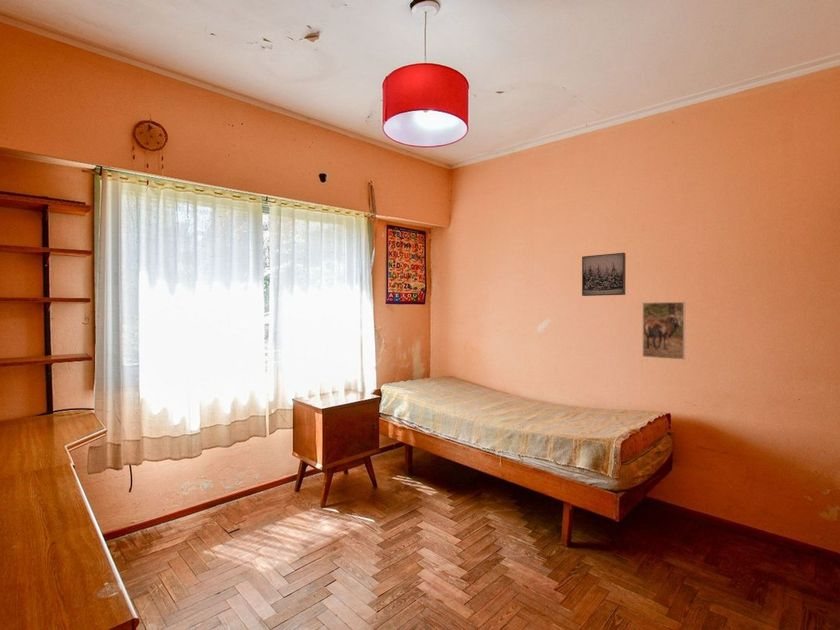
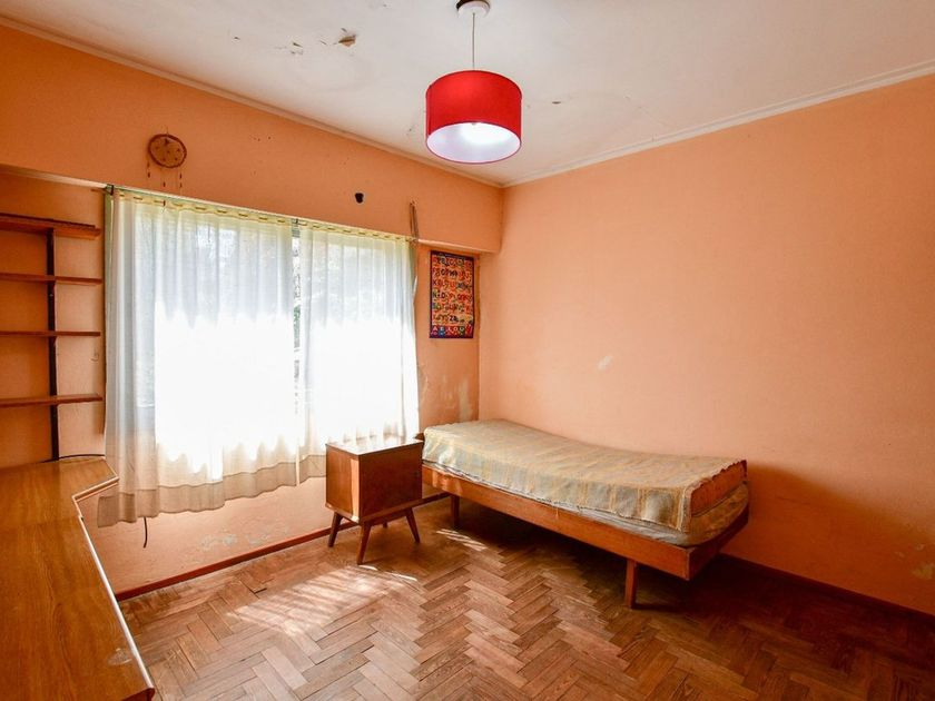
- wall art (603, 275)
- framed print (663, 330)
